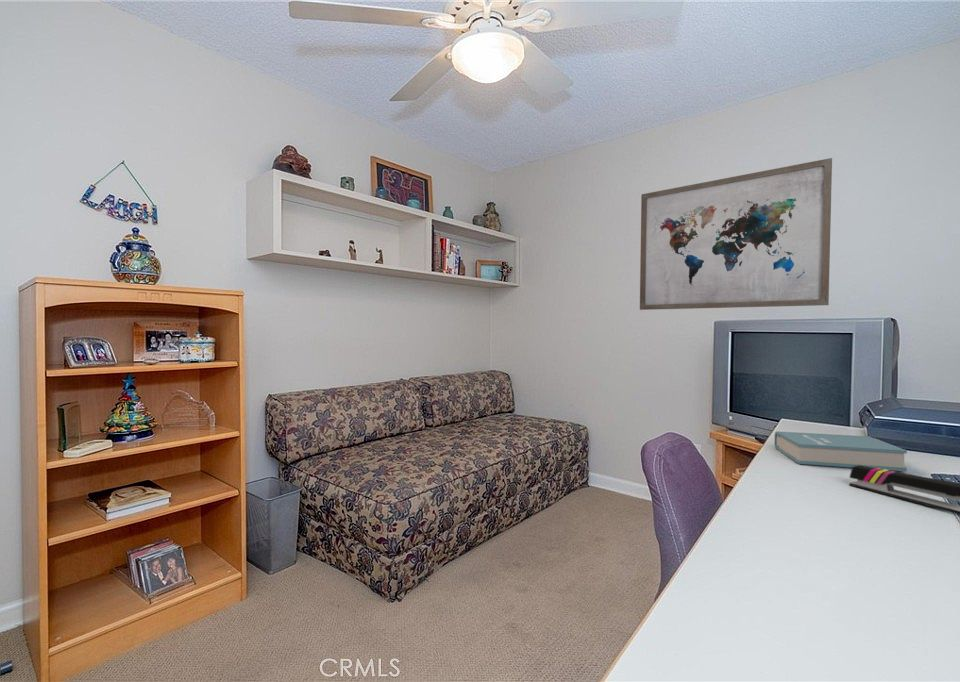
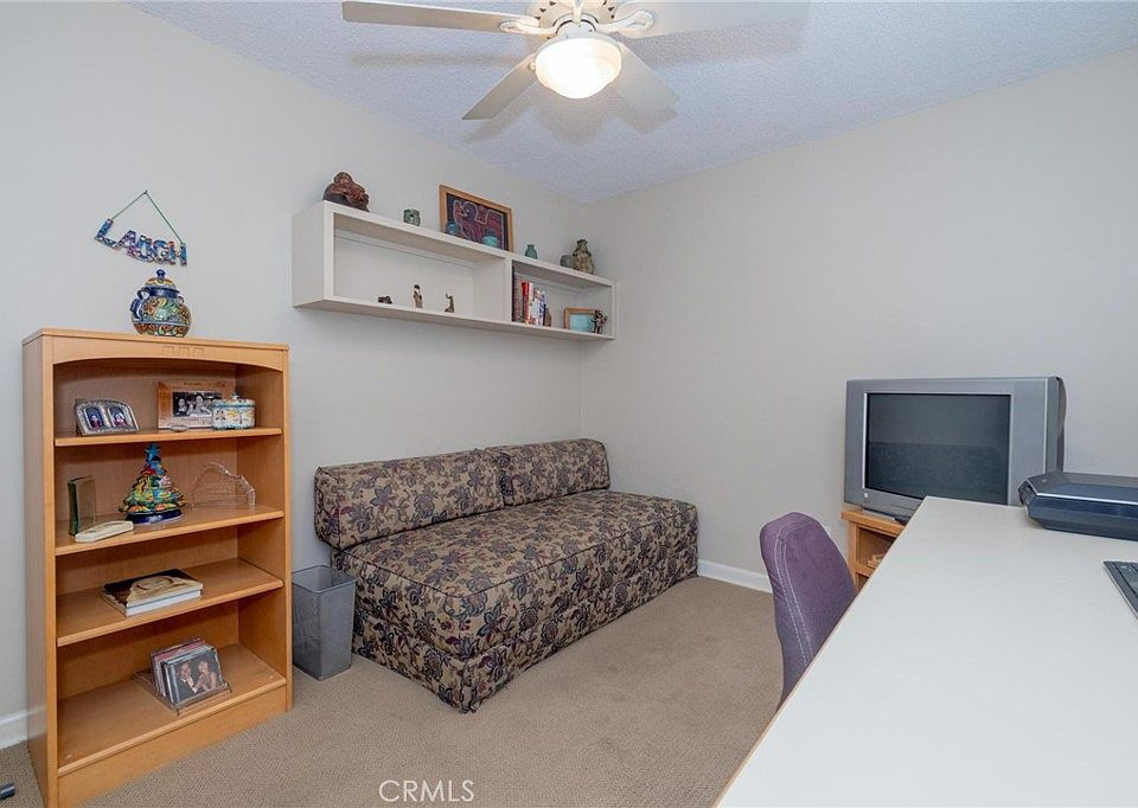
- book (834, 449)
- stapler (906, 485)
- wall art (724, 243)
